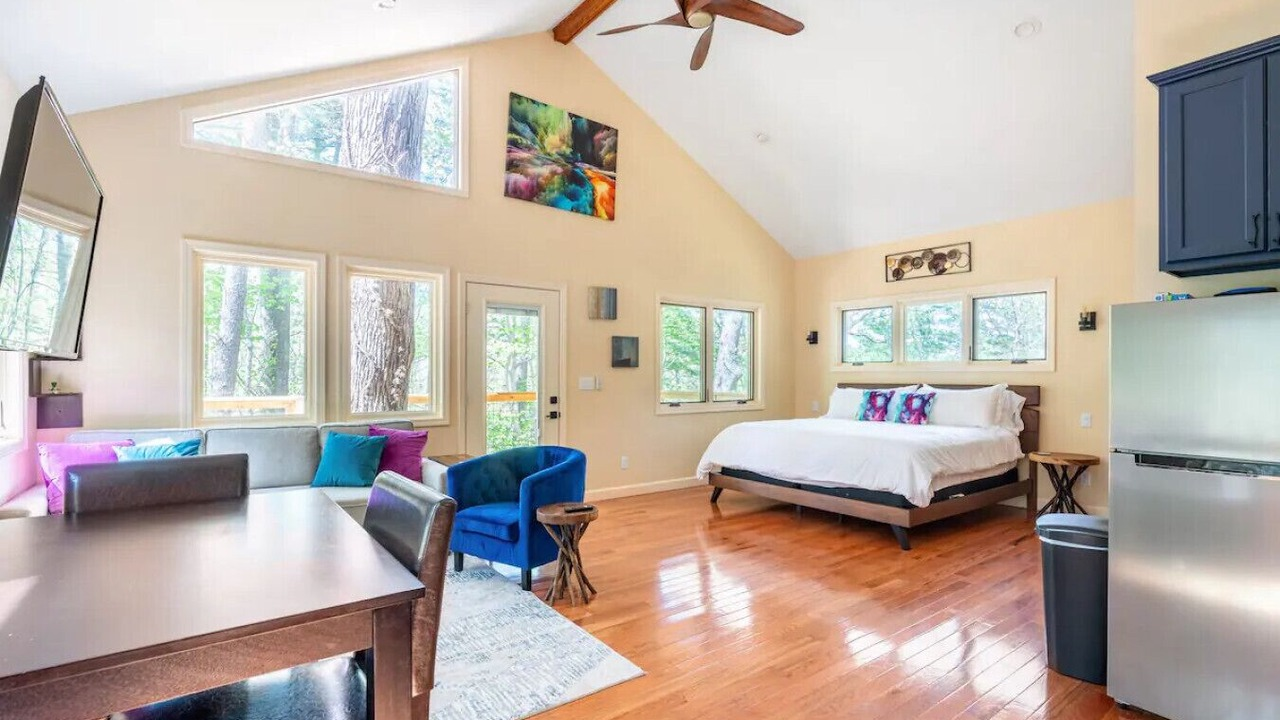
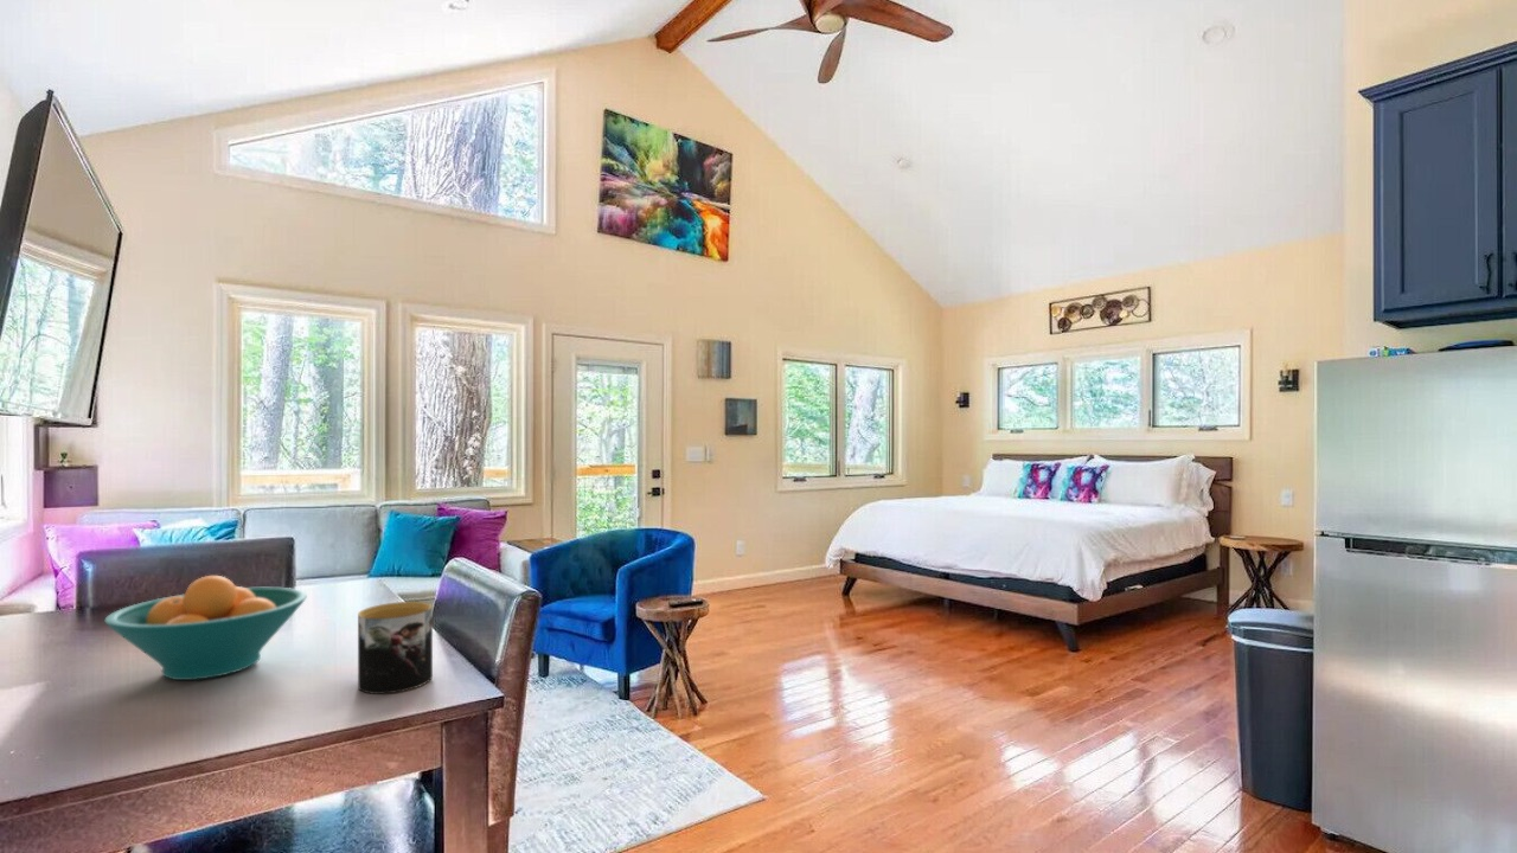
+ fruit bowl (212, 622)
+ mug (390, 643)
